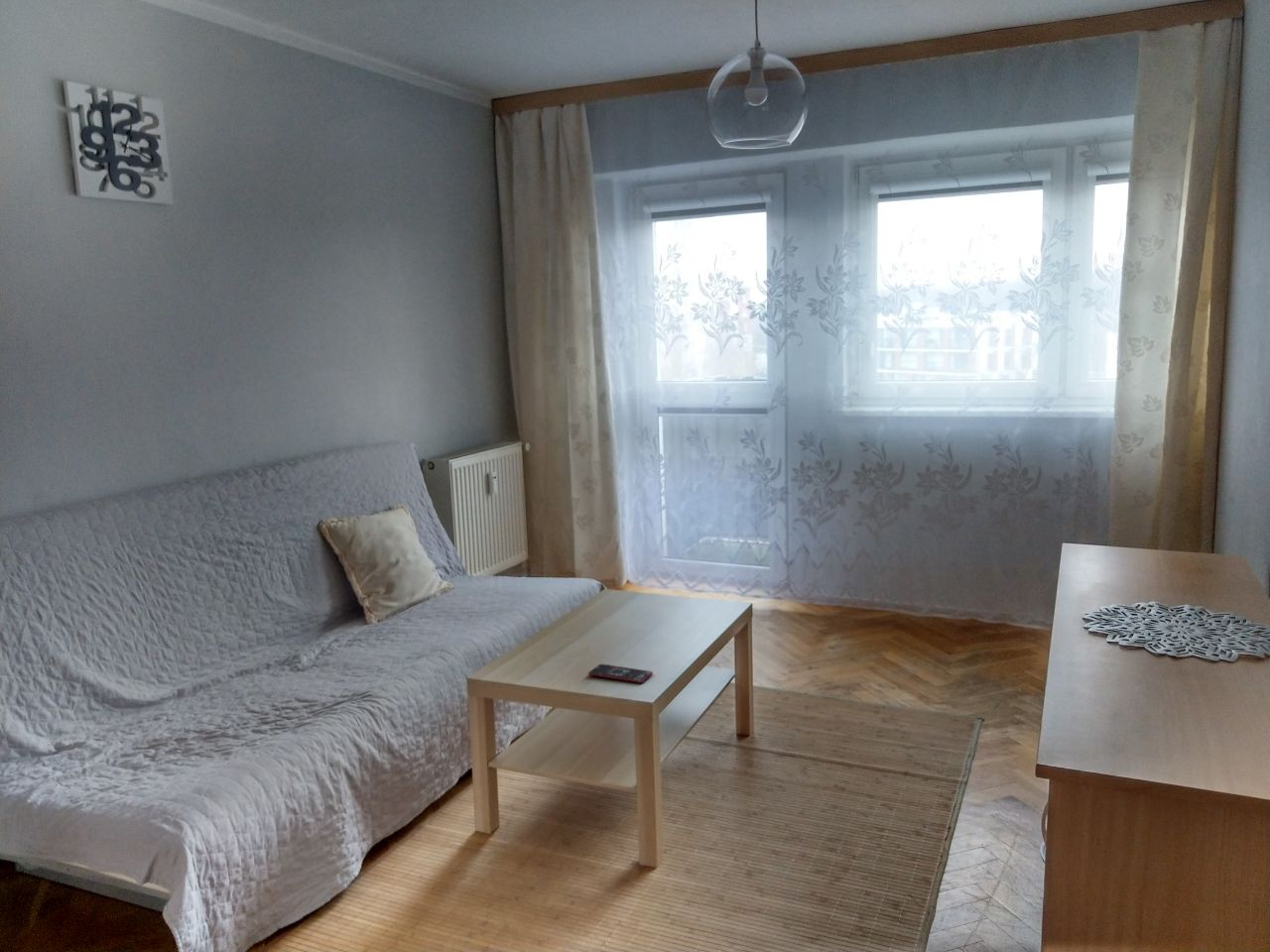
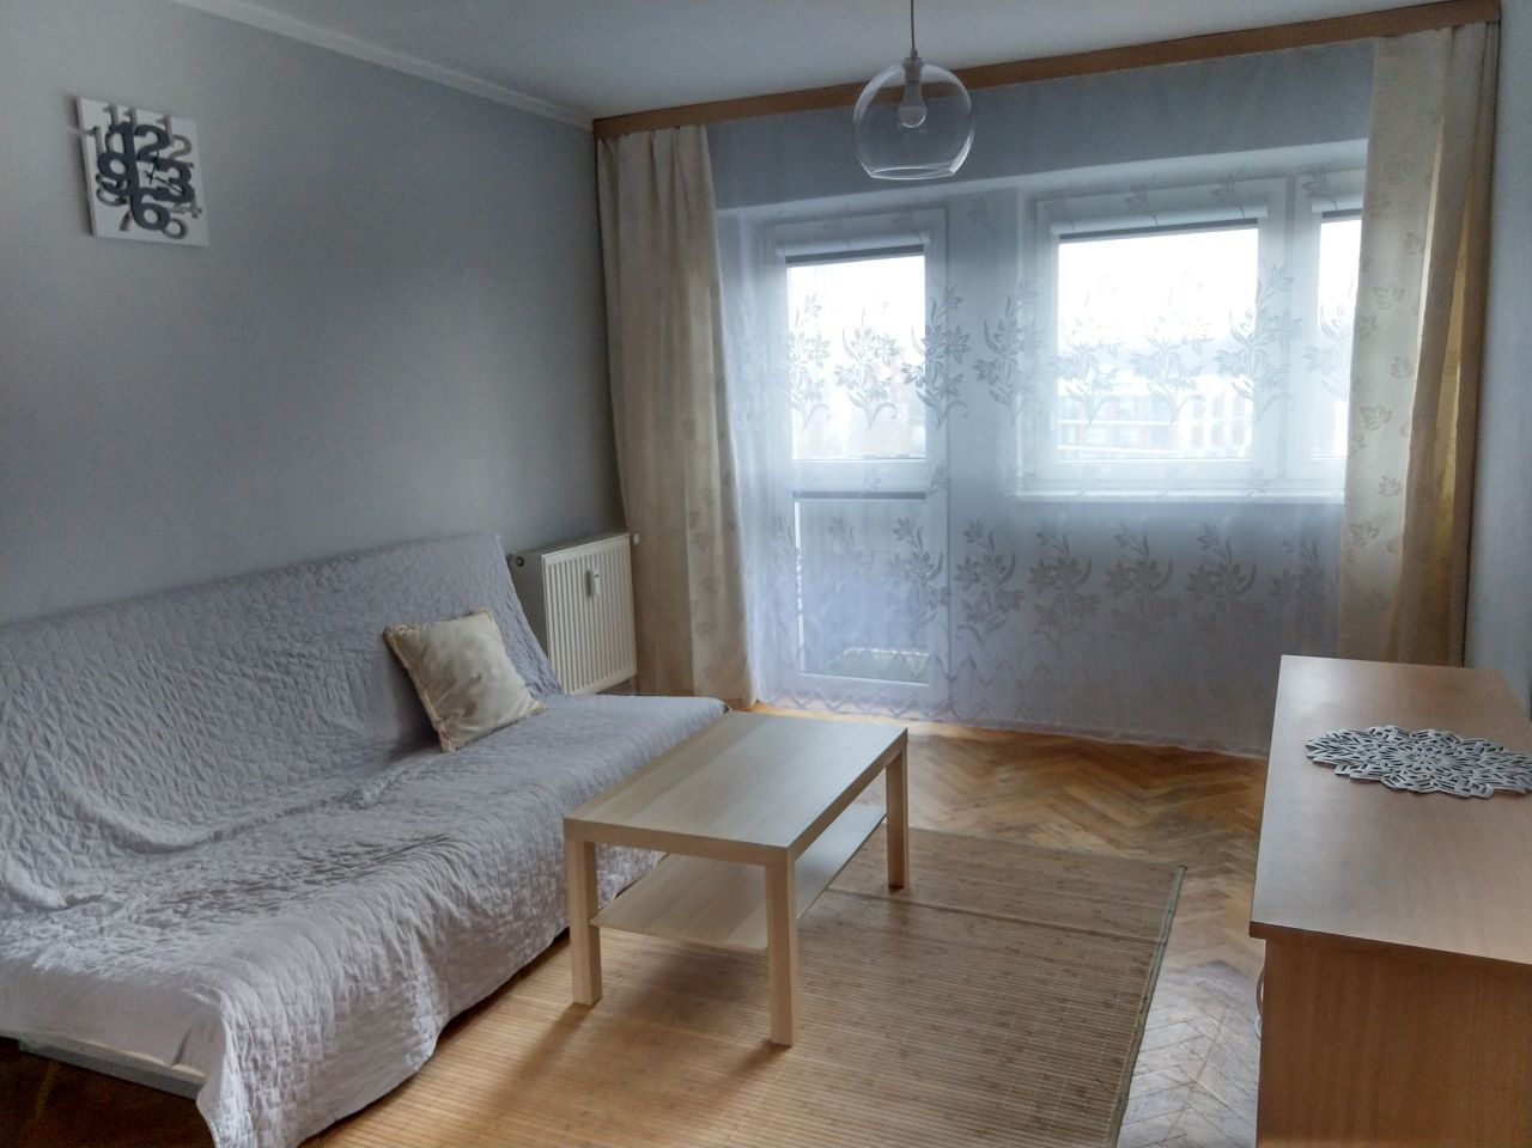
- smartphone (620, 672)
